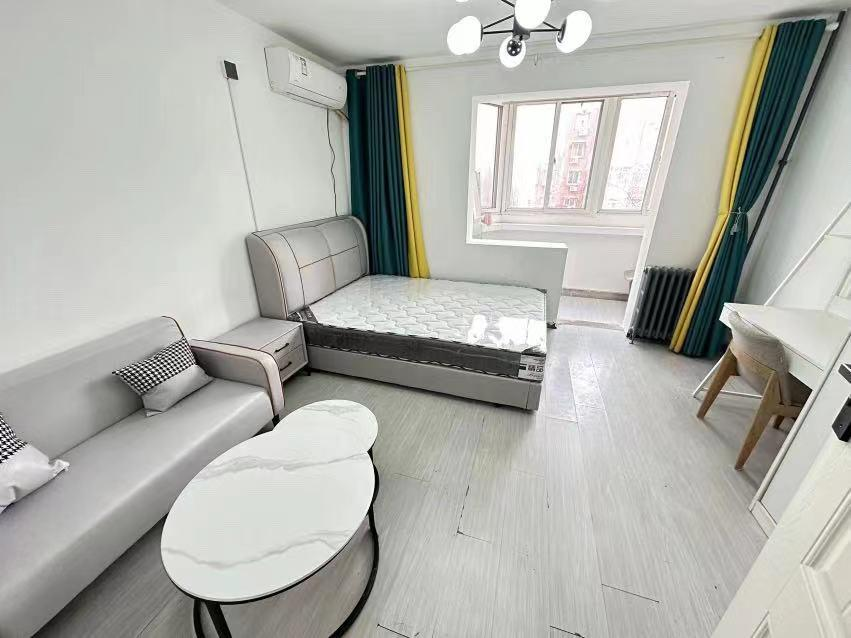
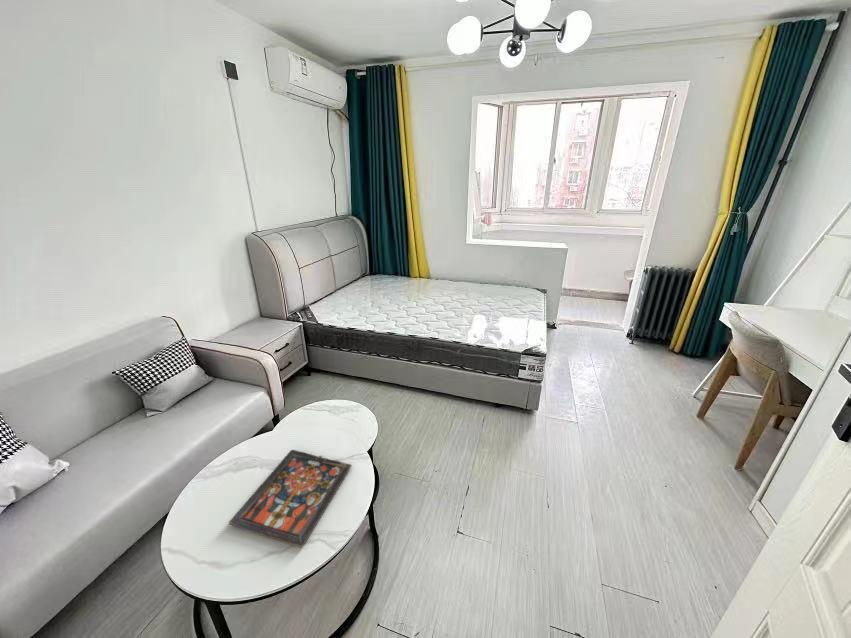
+ board game (297, 490)
